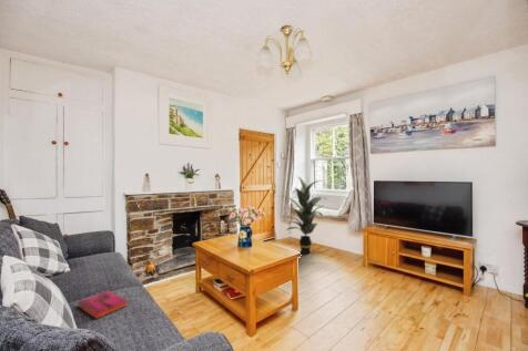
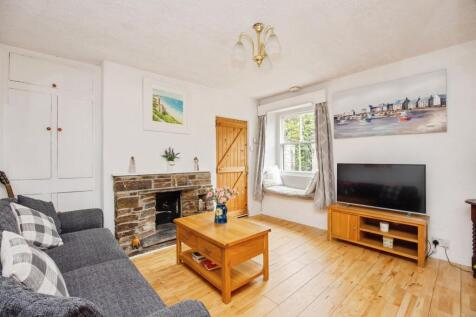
- indoor plant (304, 214)
- hardback book (102, 303)
